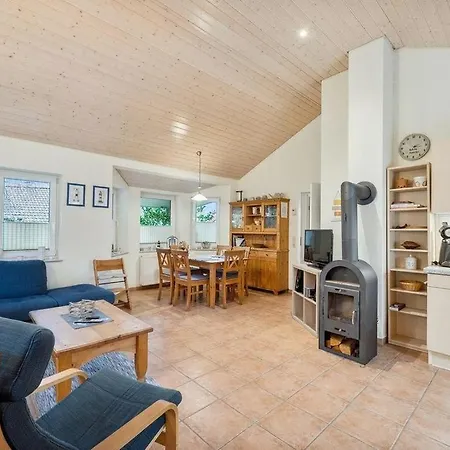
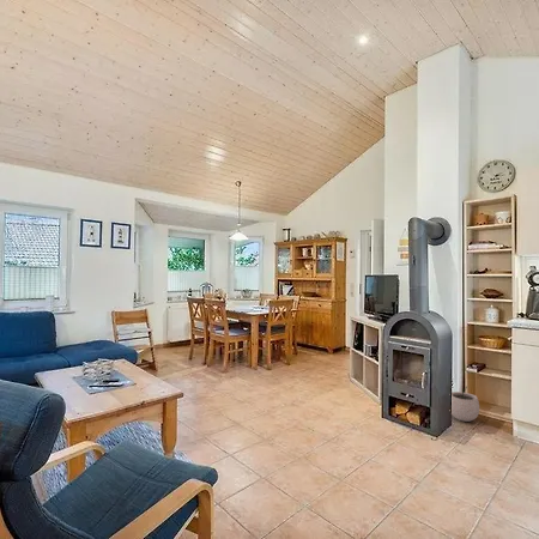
+ plant pot (464, 401)
